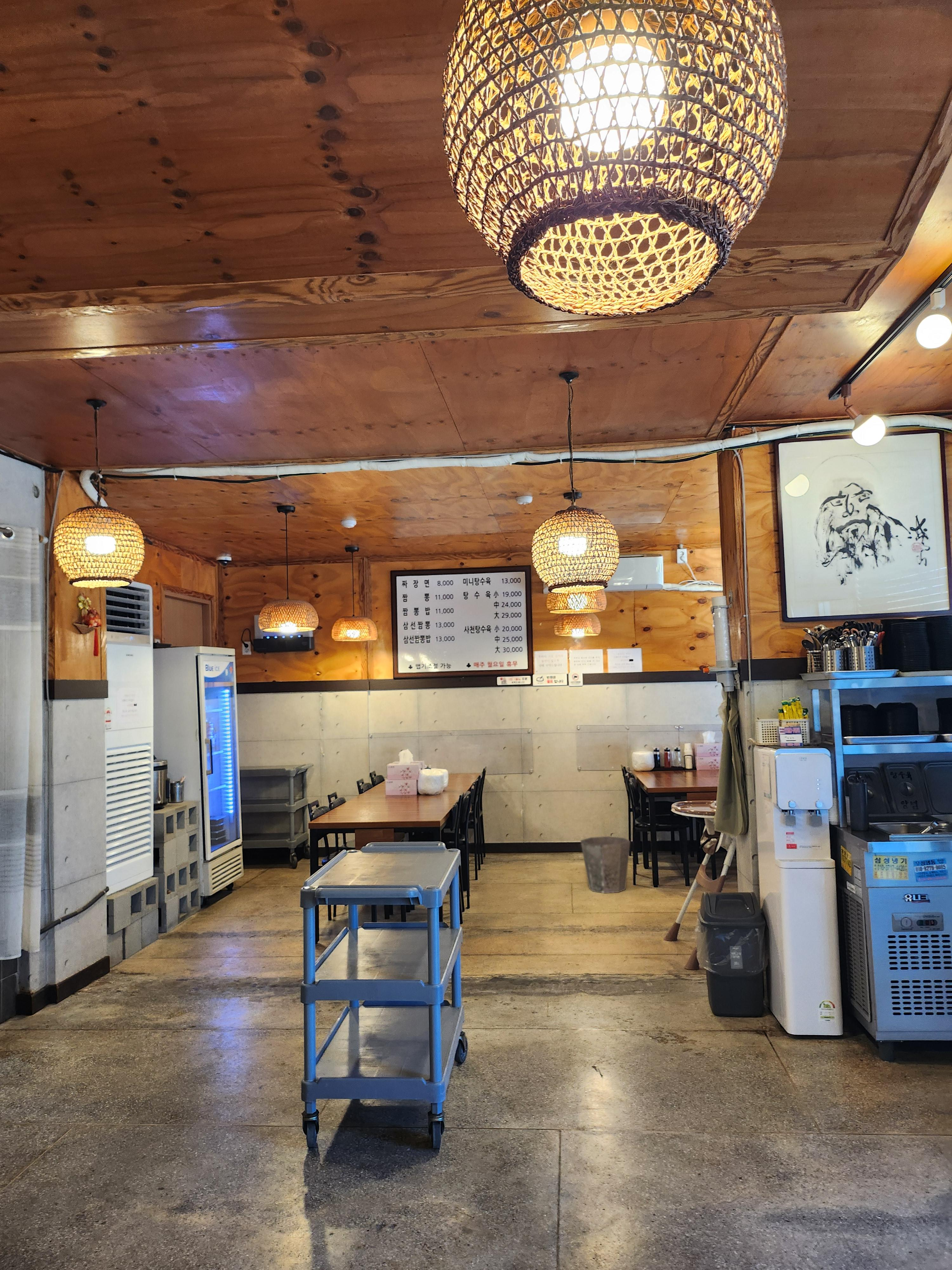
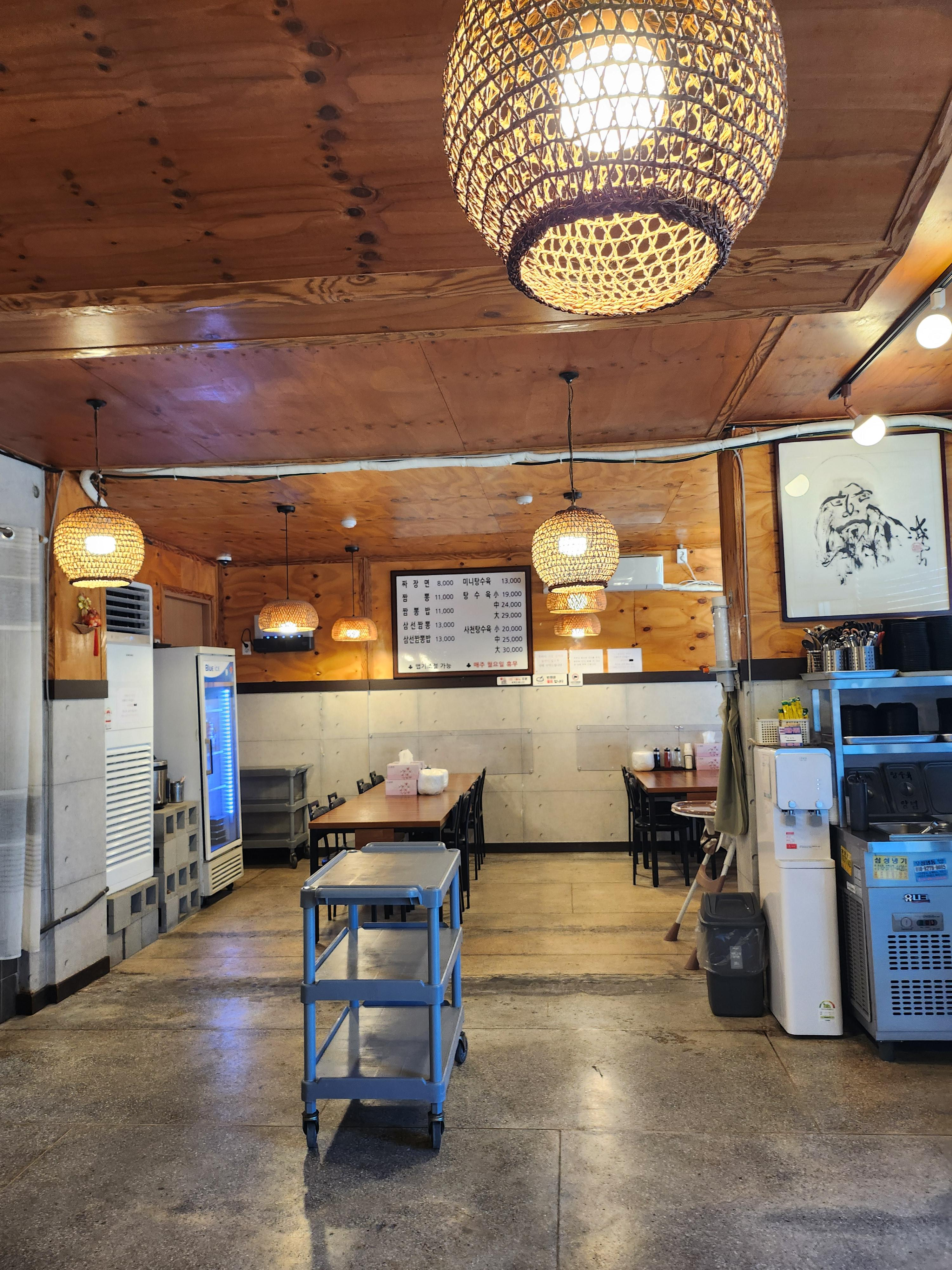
- waste bin (606, 865)
